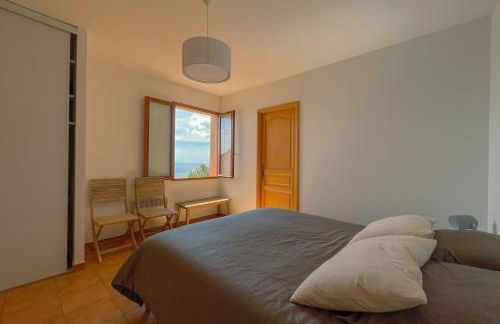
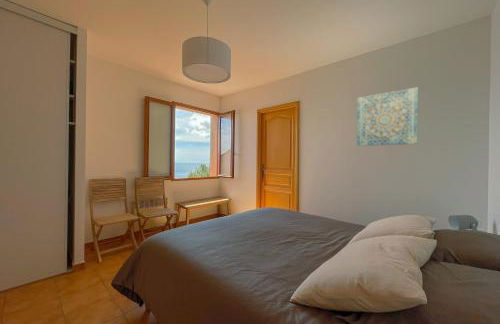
+ wall art (385, 119)
